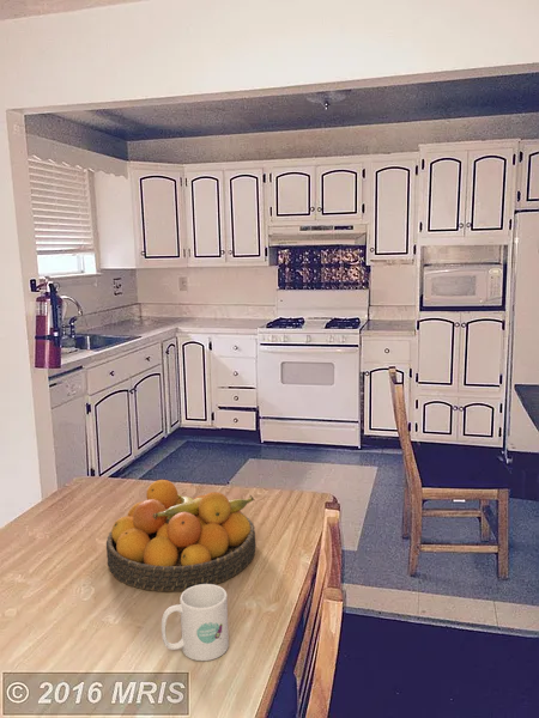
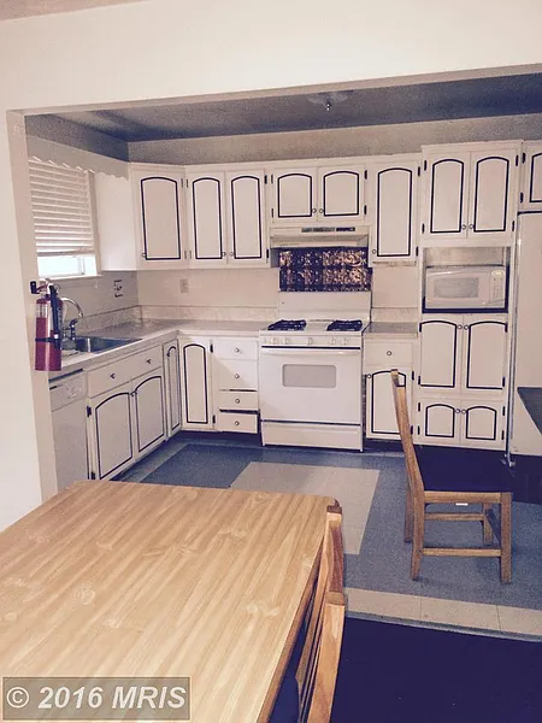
- fruit bowl (181, 523)
- mug (194, 622)
